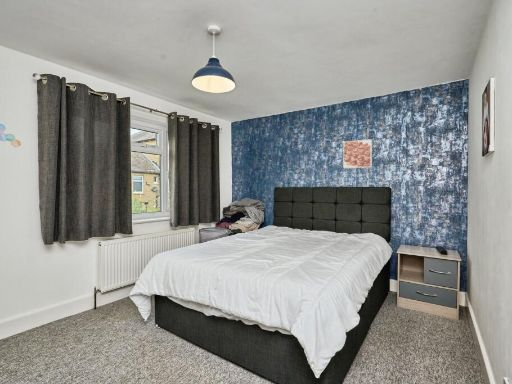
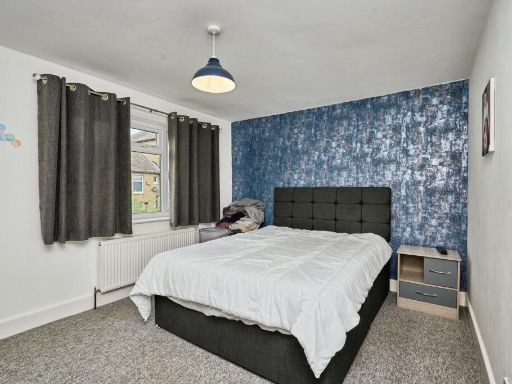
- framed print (357, 154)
